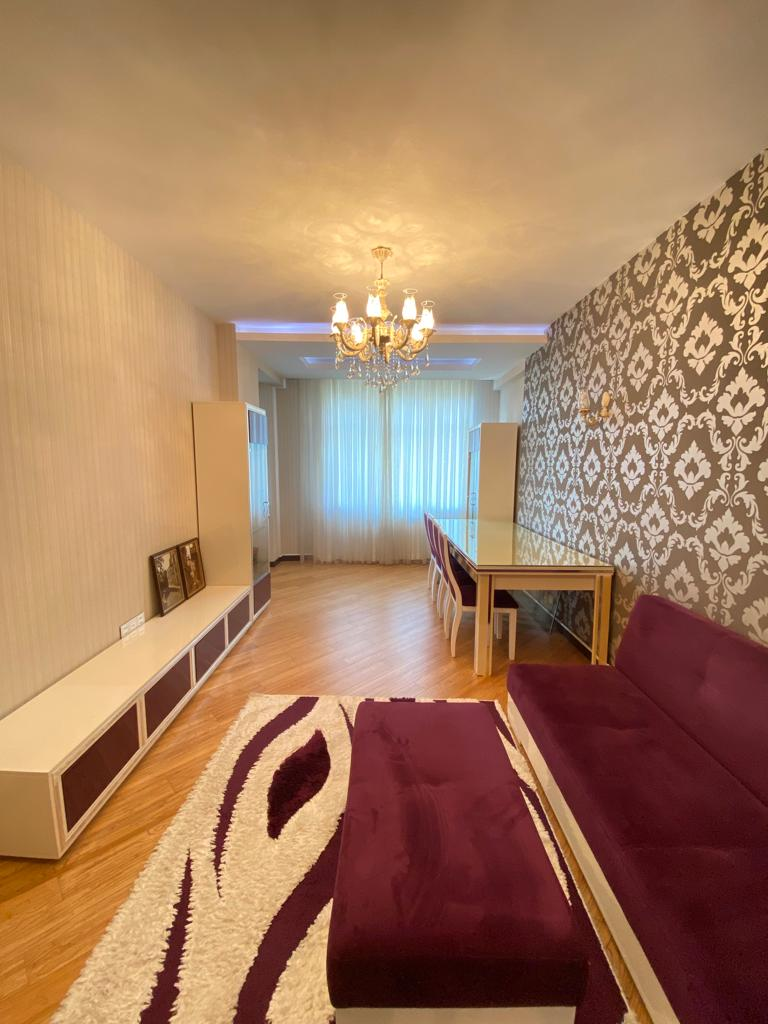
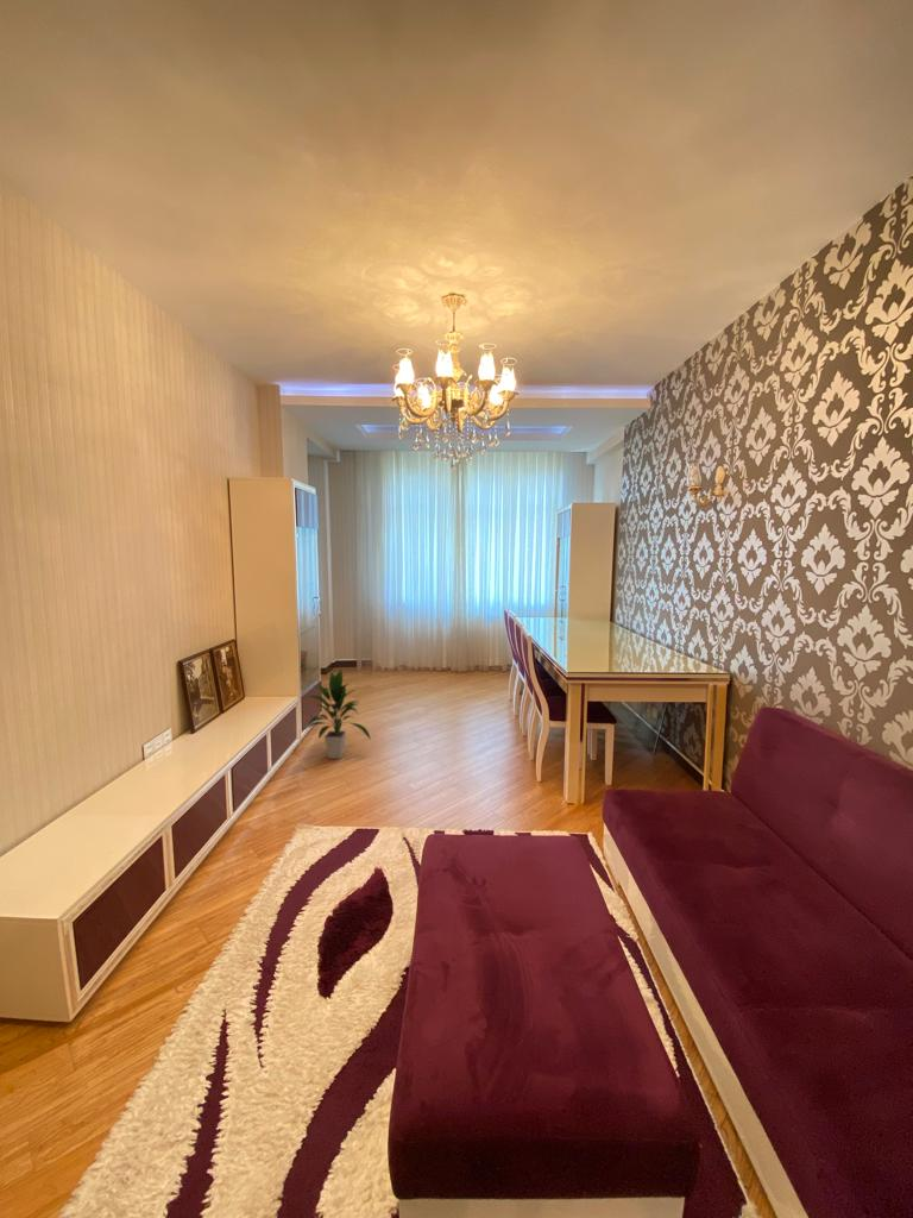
+ indoor plant (335, 715)
